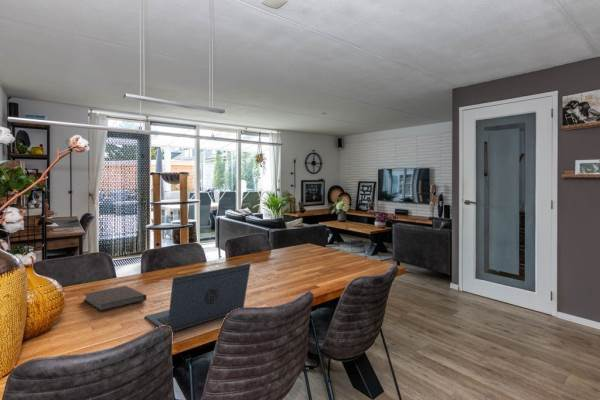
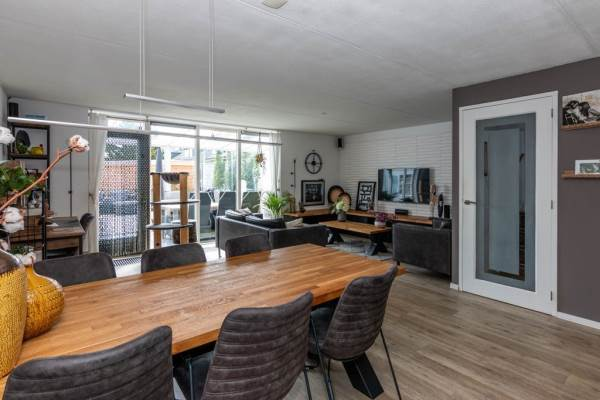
- notebook (114, 297)
- laptop (198, 290)
